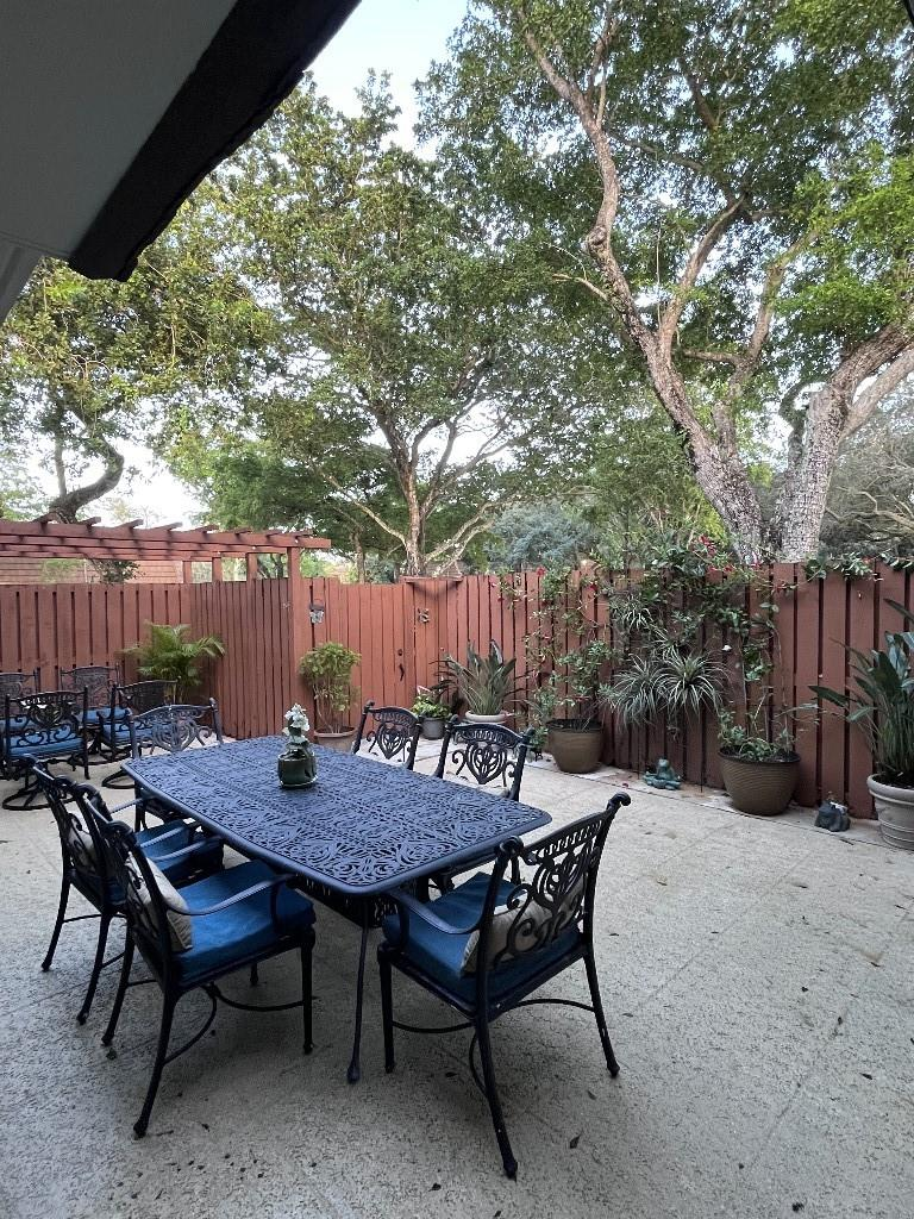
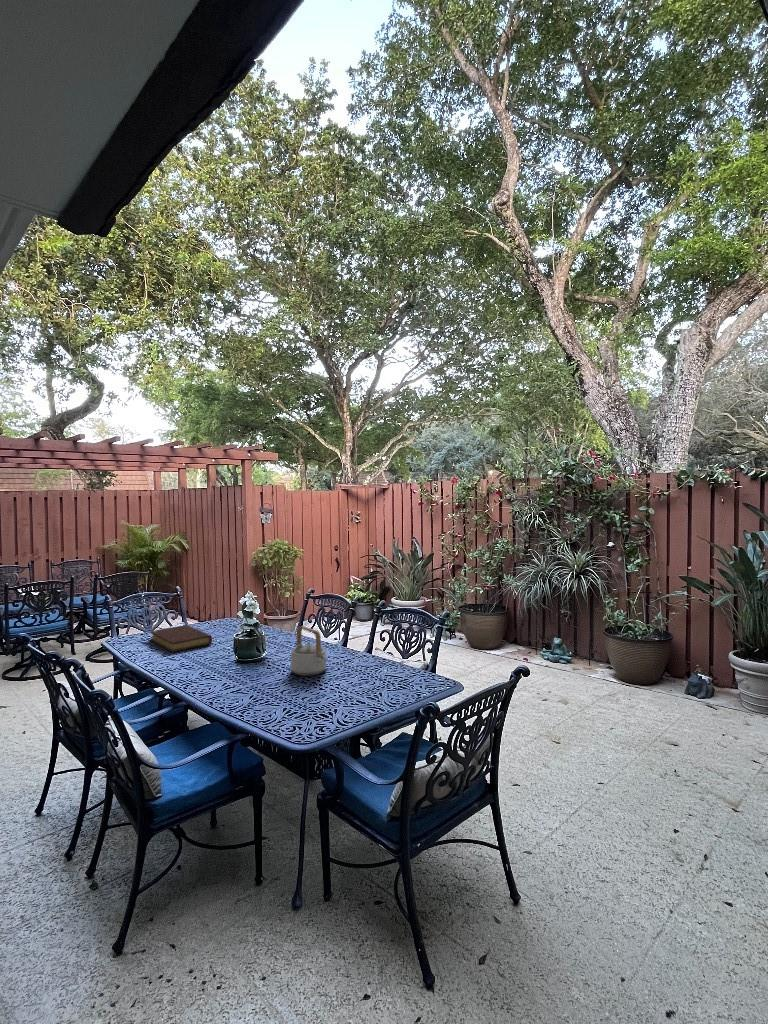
+ book (180, 637)
+ teapot (310, 650)
